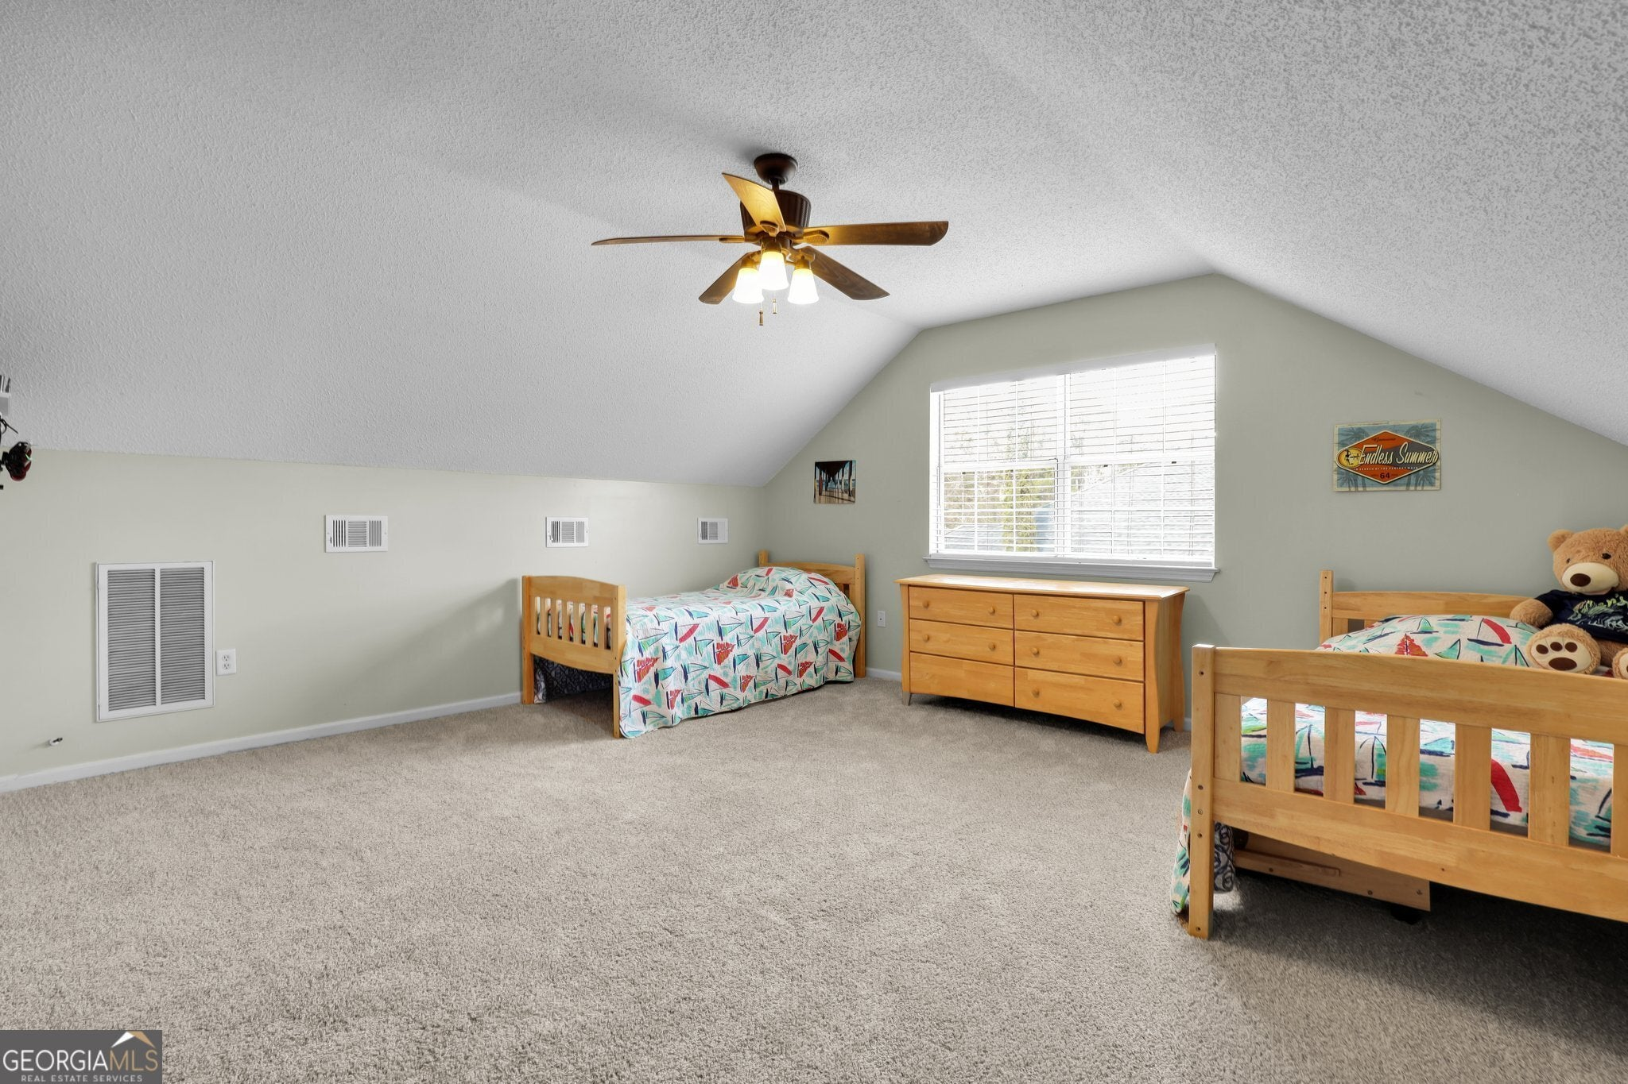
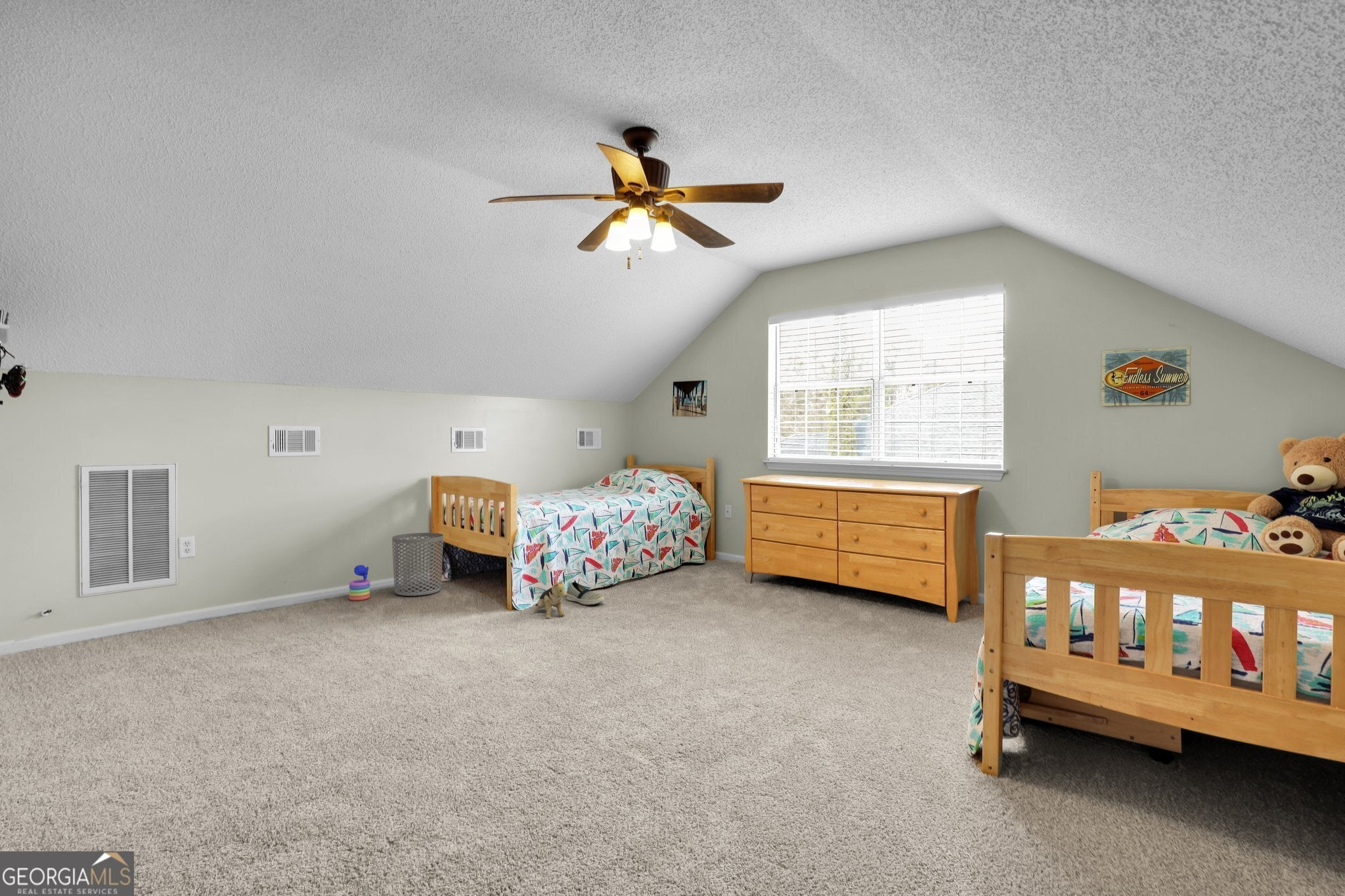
+ shoe (584, 593)
+ waste bin (418, 563)
+ stacking toy (359, 582)
+ plush toy (548, 593)
